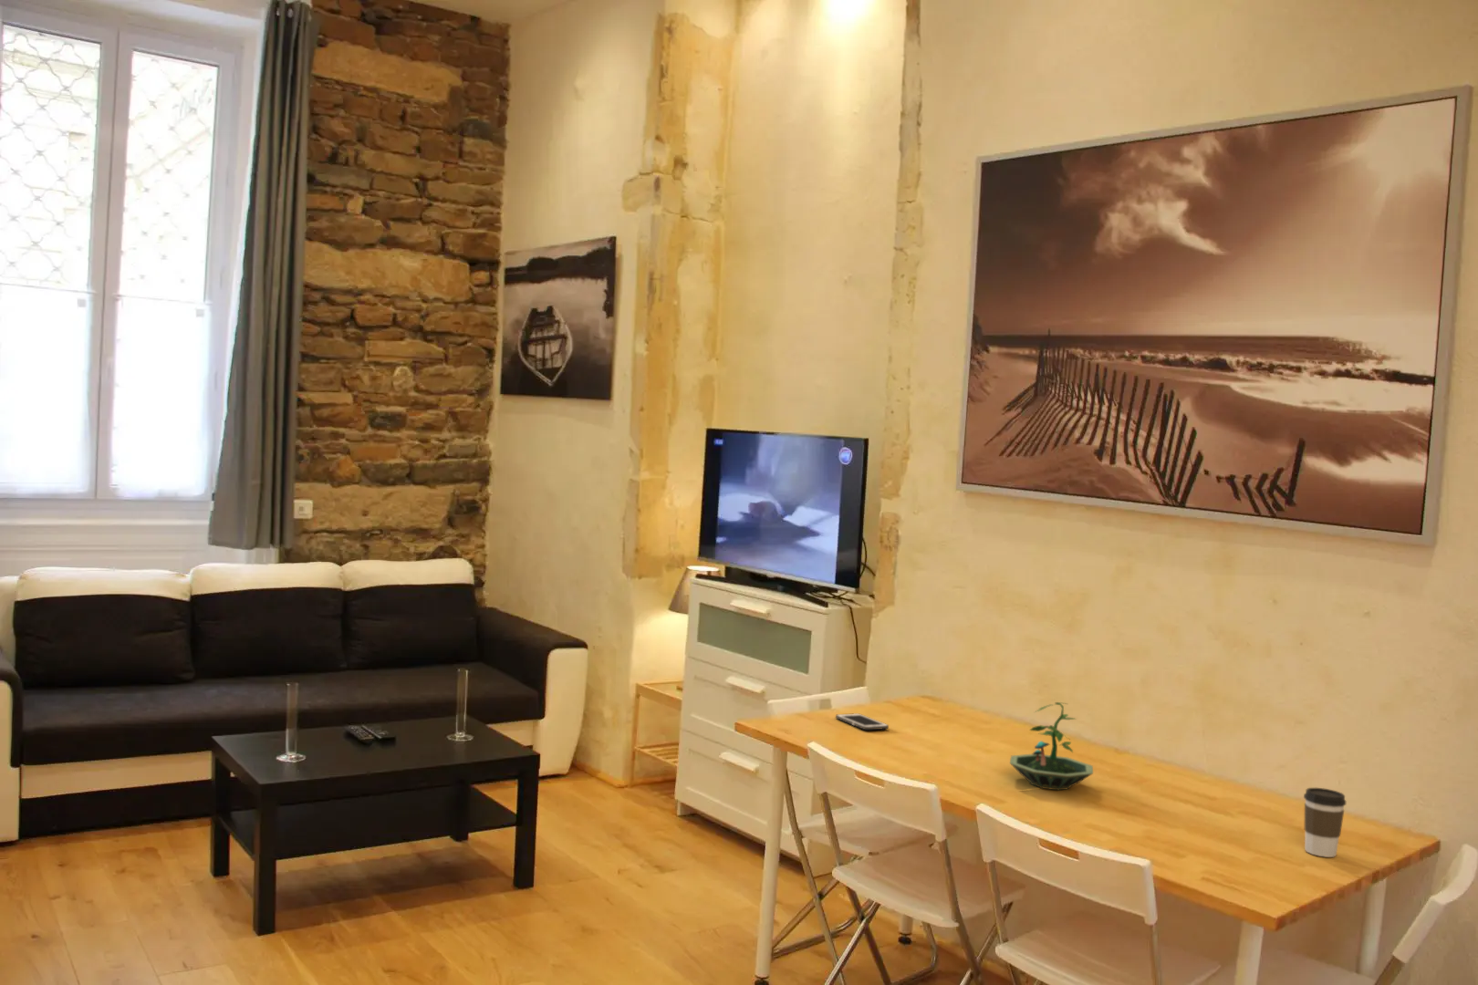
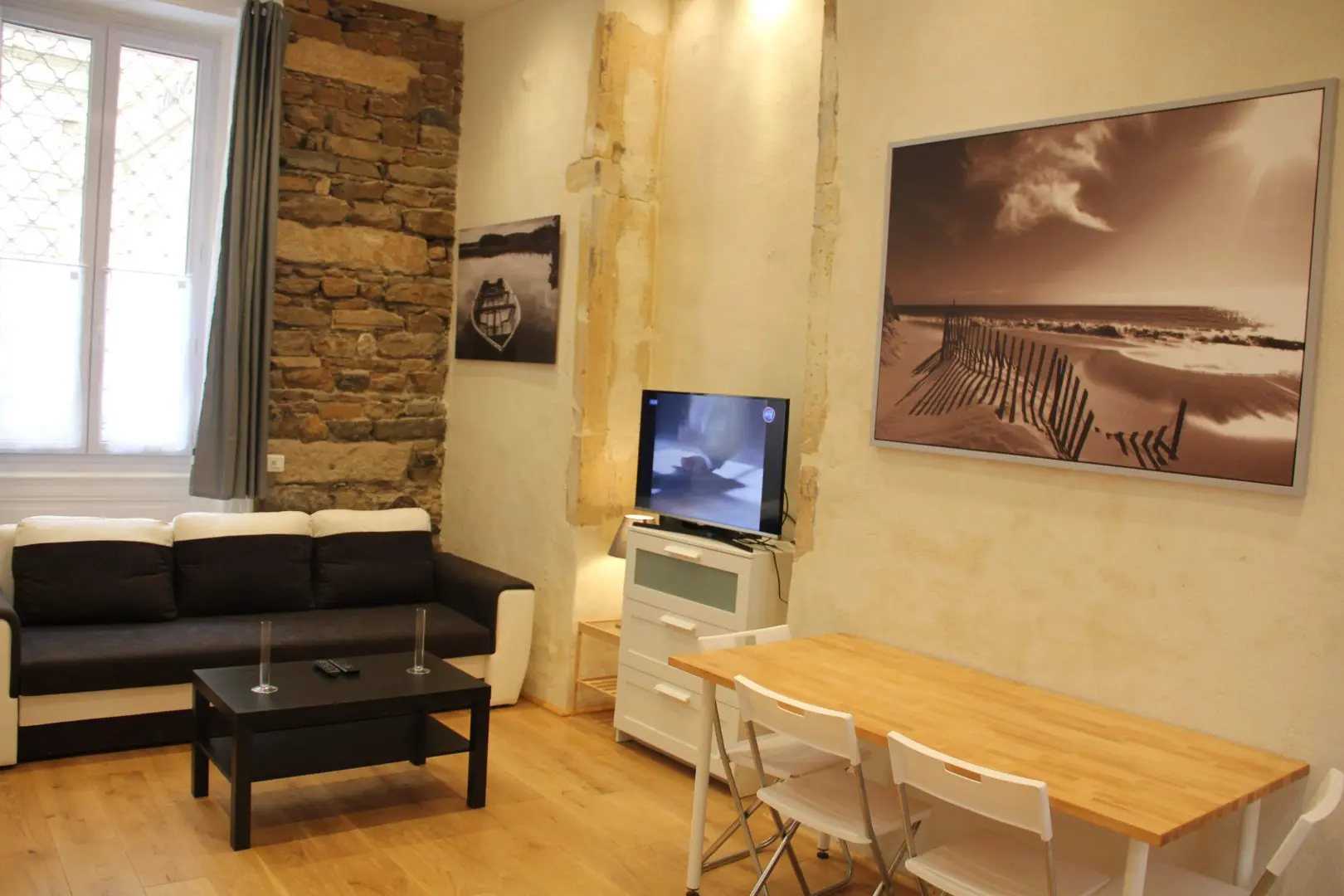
- coffee cup (1323, 821)
- terrarium (1057, 720)
- cell phone (861, 721)
